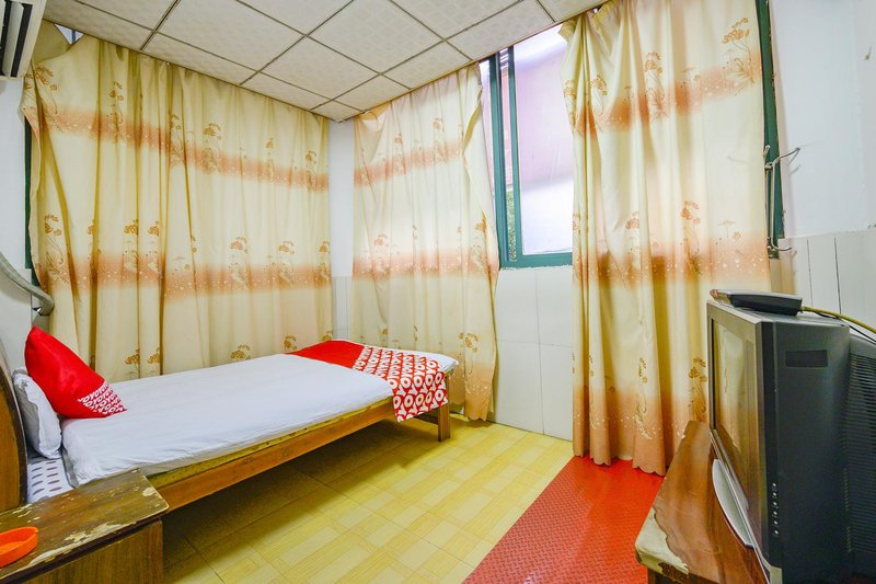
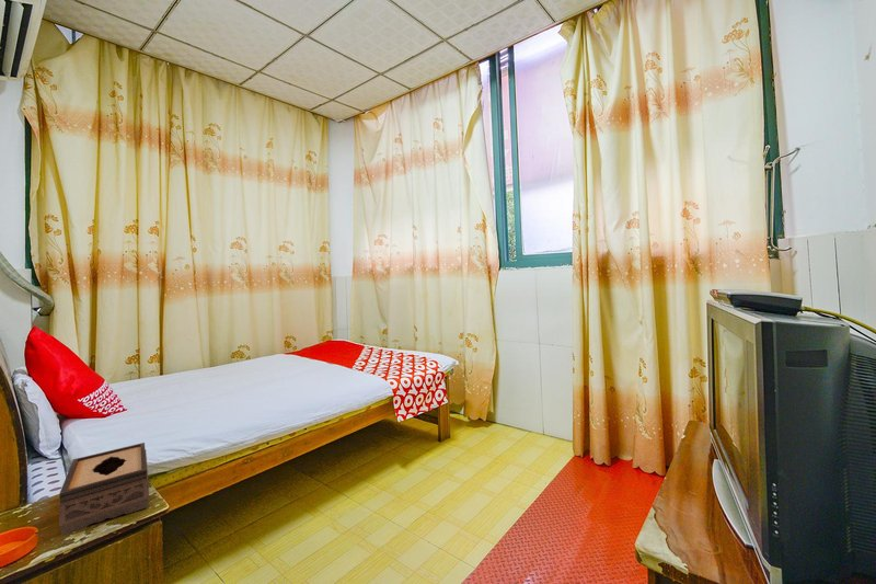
+ tissue box (108, 482)
